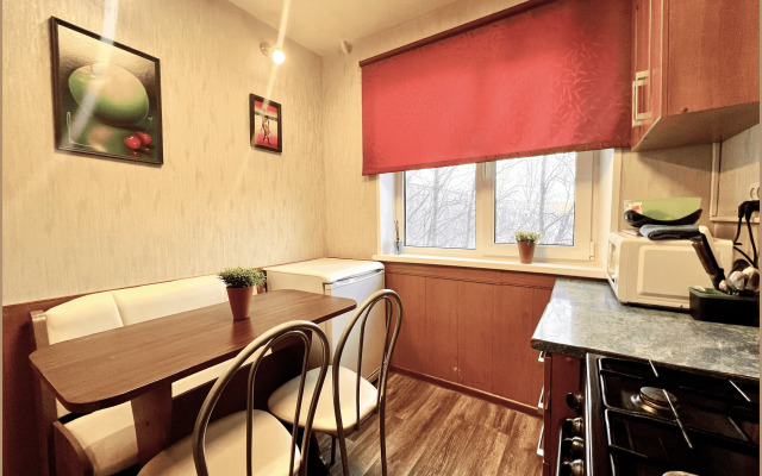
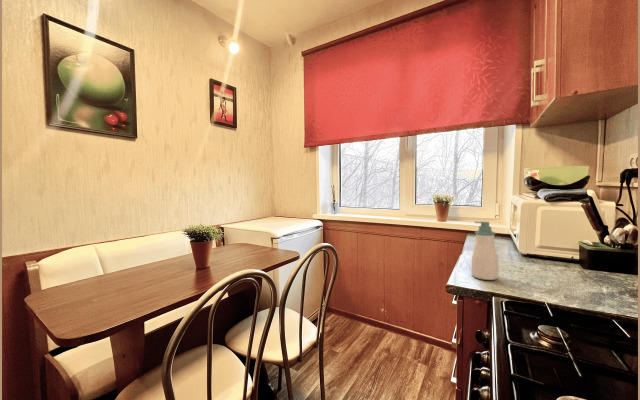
+ soap bottle (484, 249)
